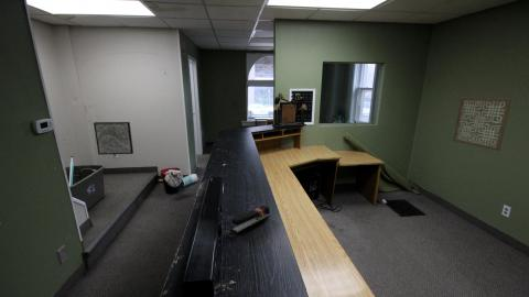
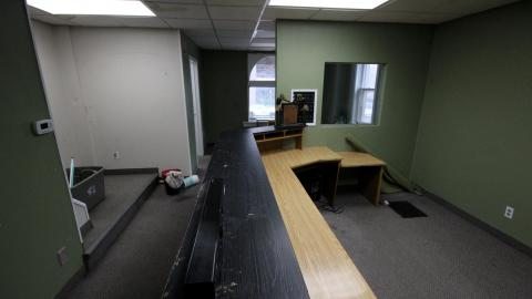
- stapler (251, 217)
- wall art (478, 120)
- wall art (114, 138)
